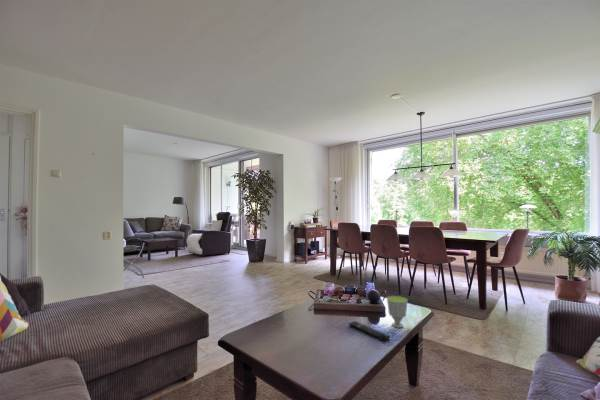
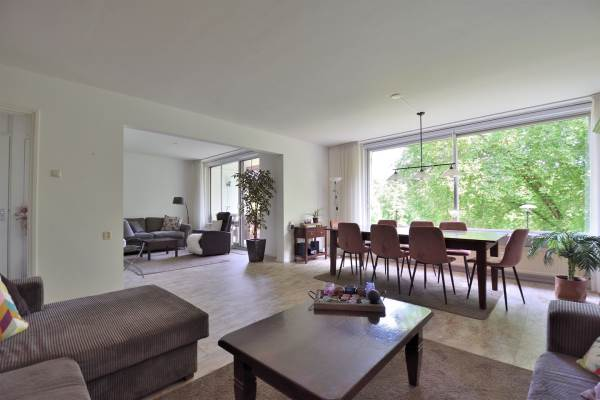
- cup (397, 312)
- remote control (368, 330)
